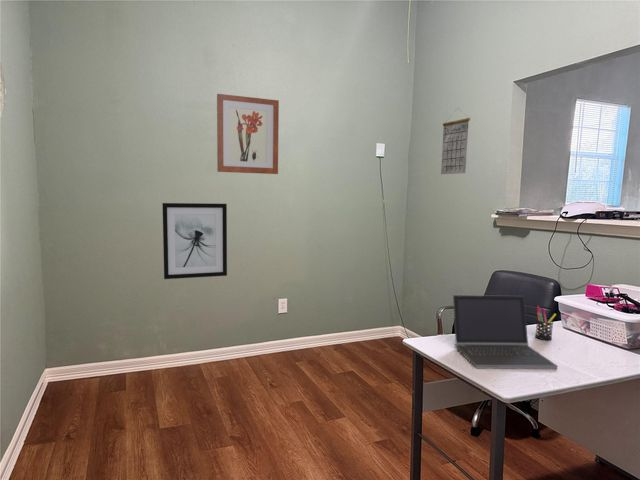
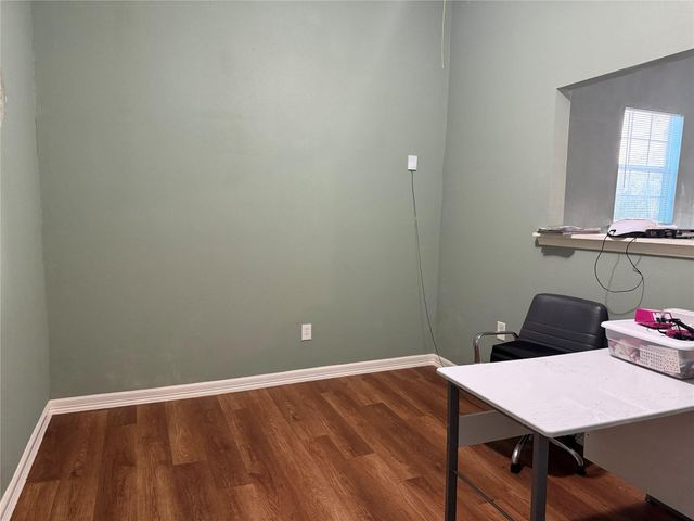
- wall art (195, 240)
- wall art (248, 135)
- pen holder (542, 323)
- laptop computer (501, 329)
- calendar (454, 141)
